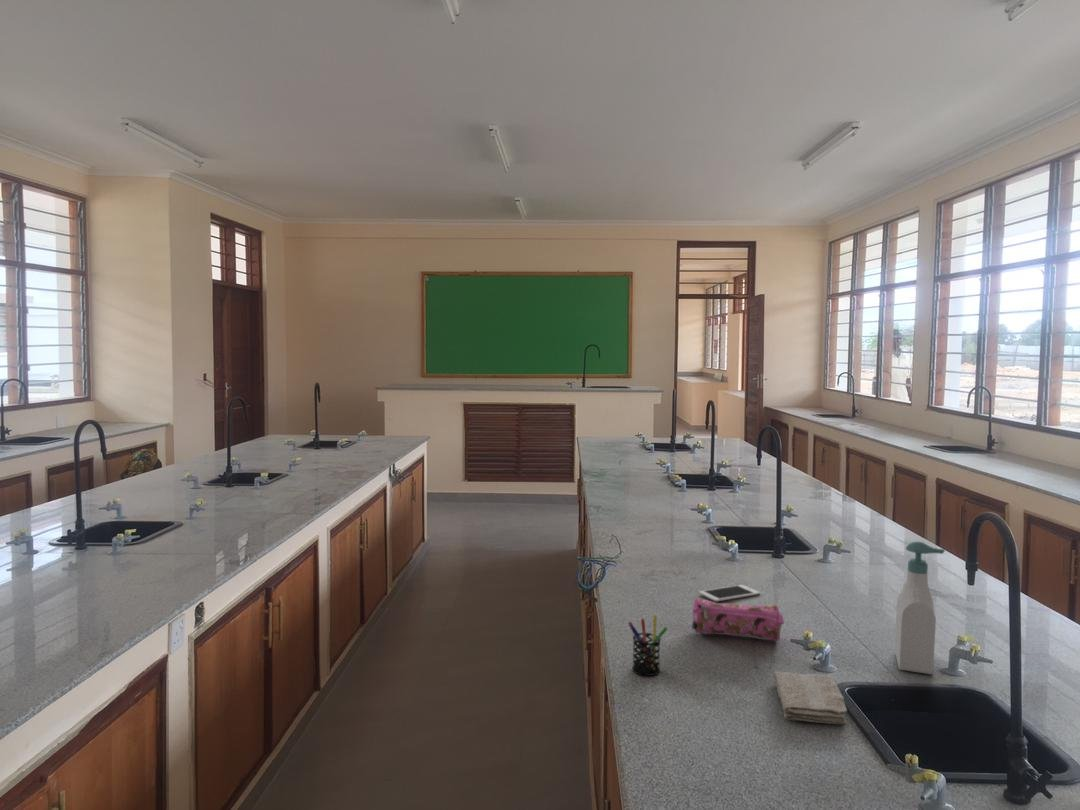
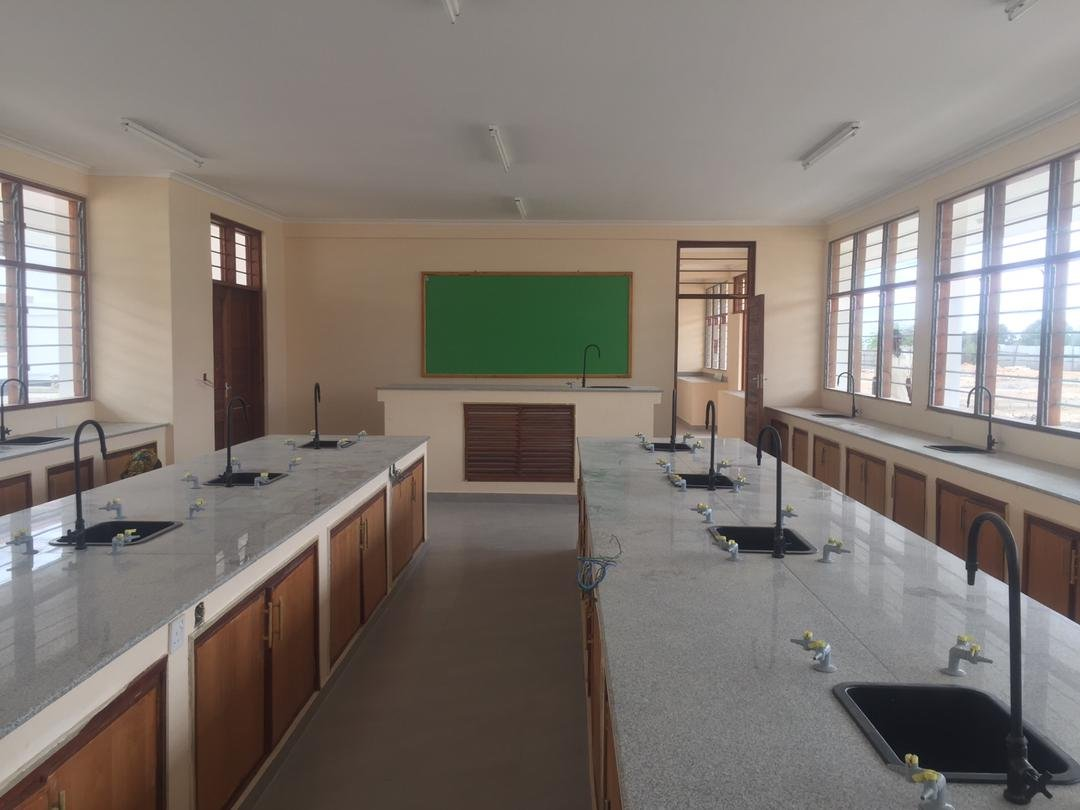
- pencil case (737, 618)
- washcloth (808, 695)
- pen holder (649, 643)
- cell phone (729, 592)
- soap bottle (920, 603)
